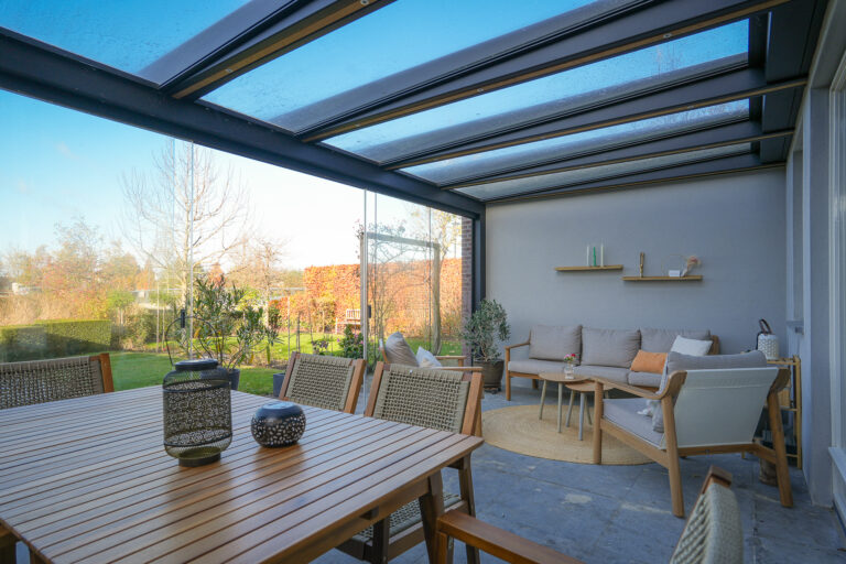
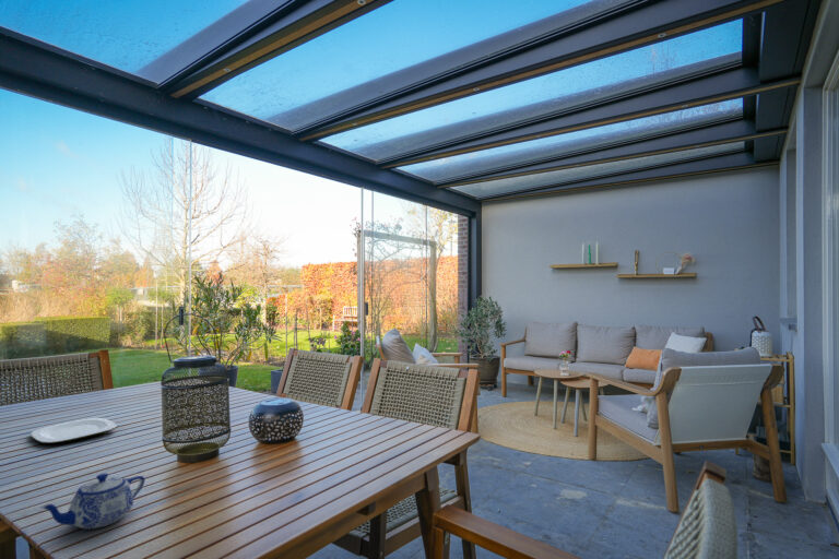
+ plate (74, 430)
+ teapot (96, 498)
